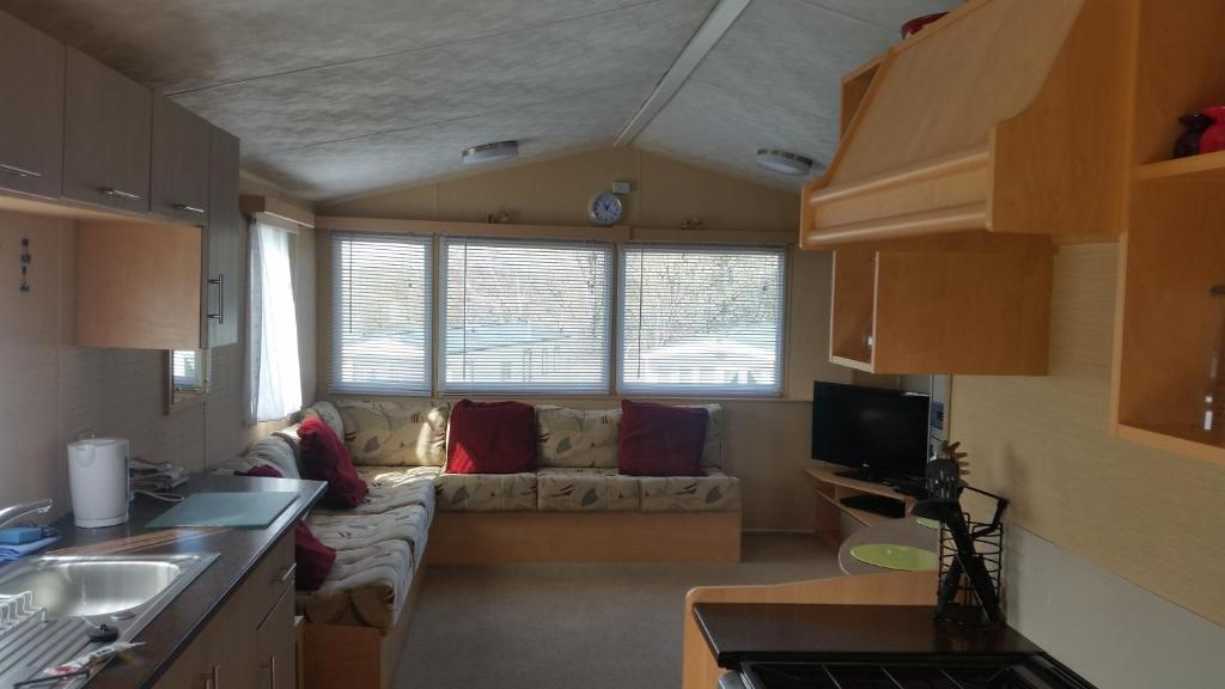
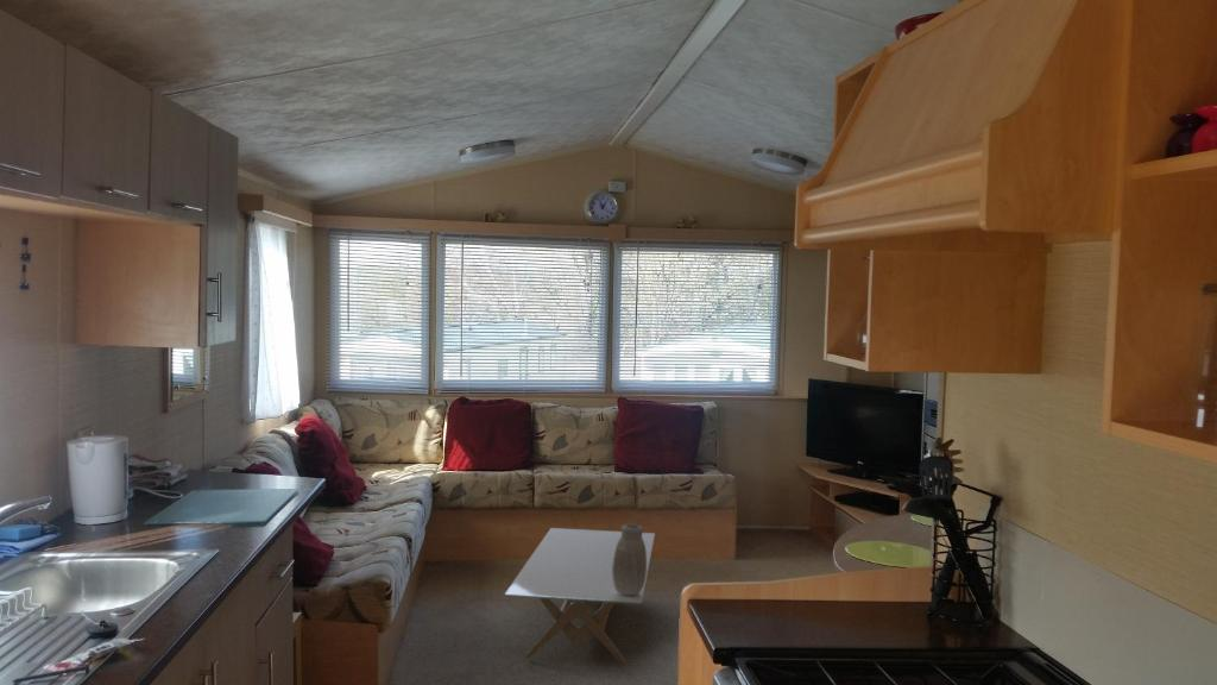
+ coffee table (588, 592)
+ vase (613, 558)
